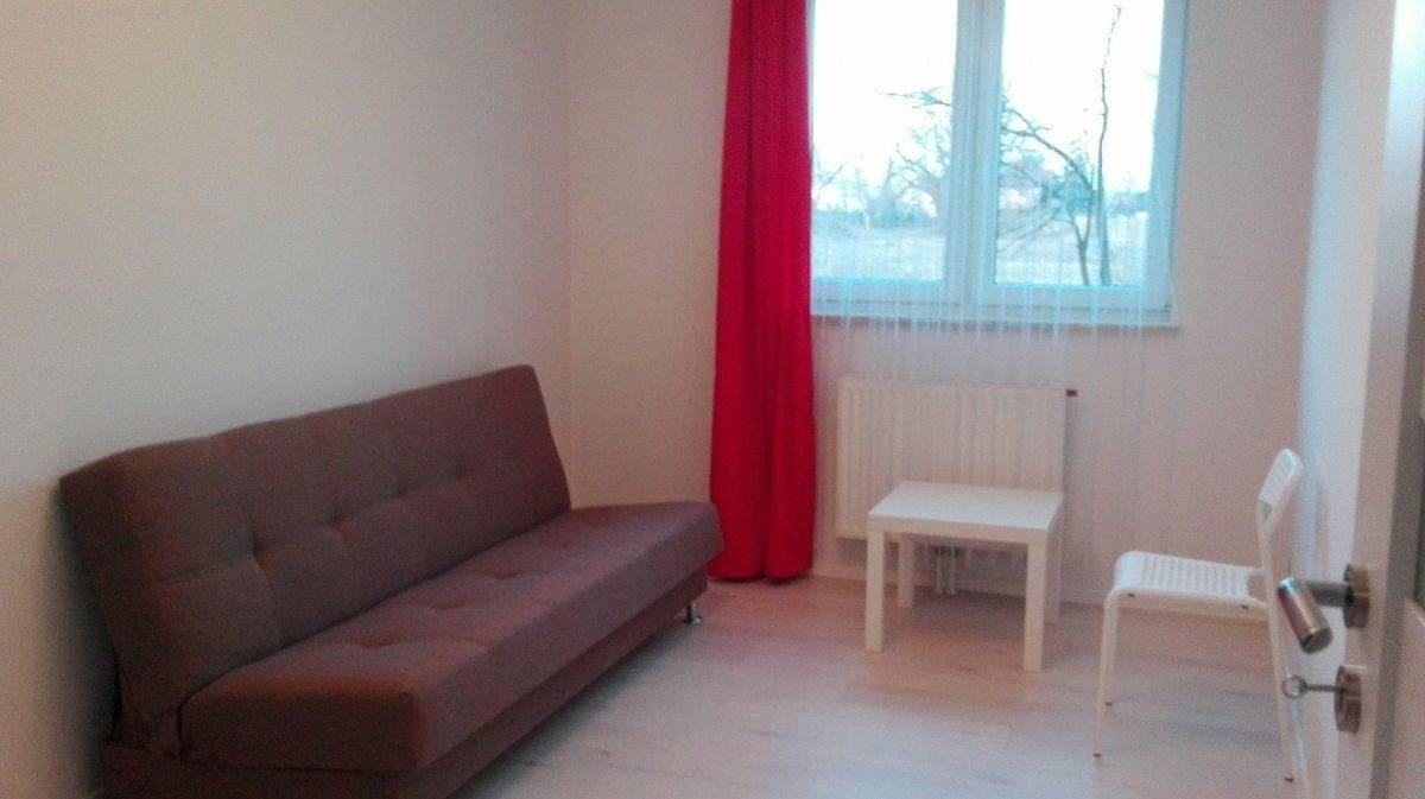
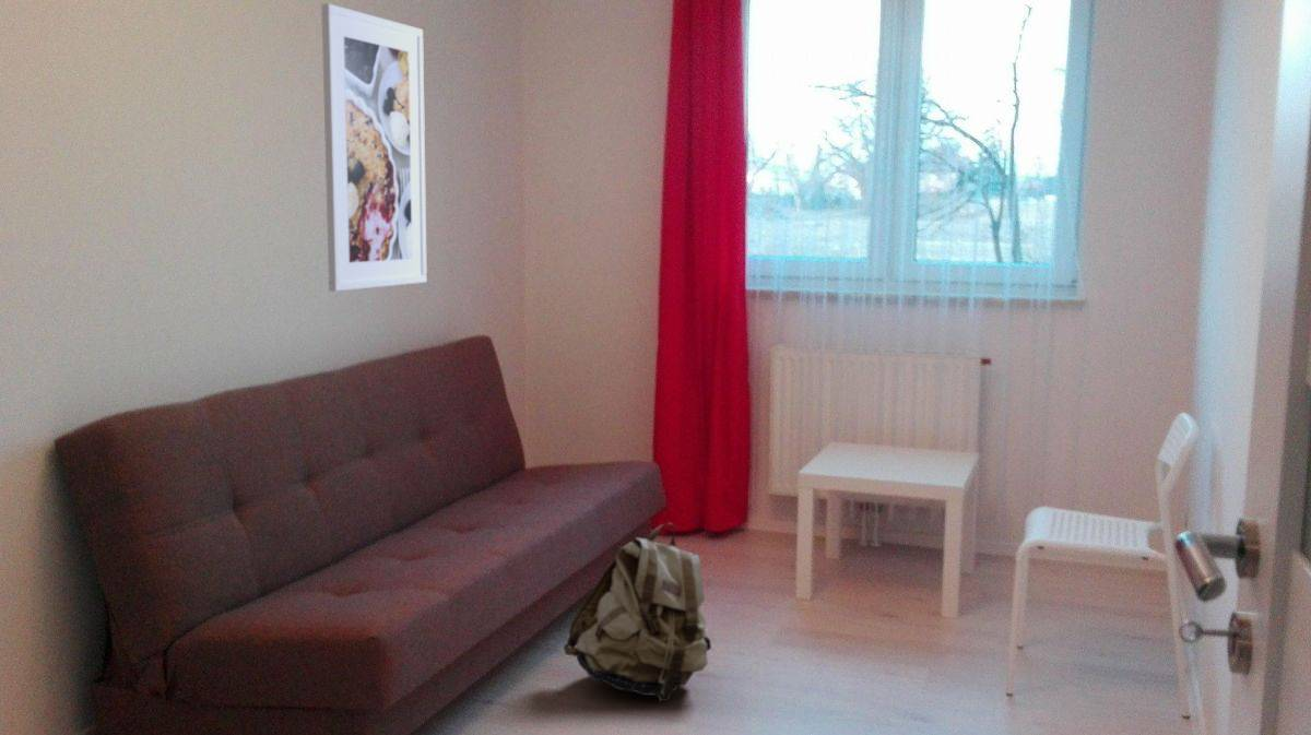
+ backpack (637, 607)
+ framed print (378, 153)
